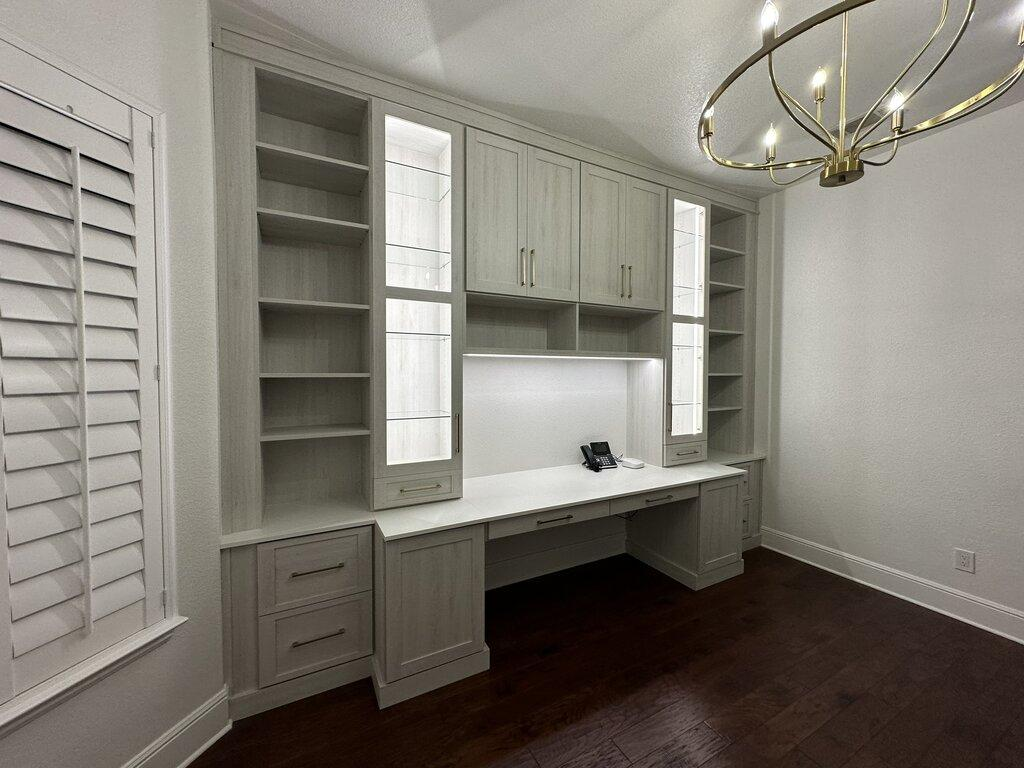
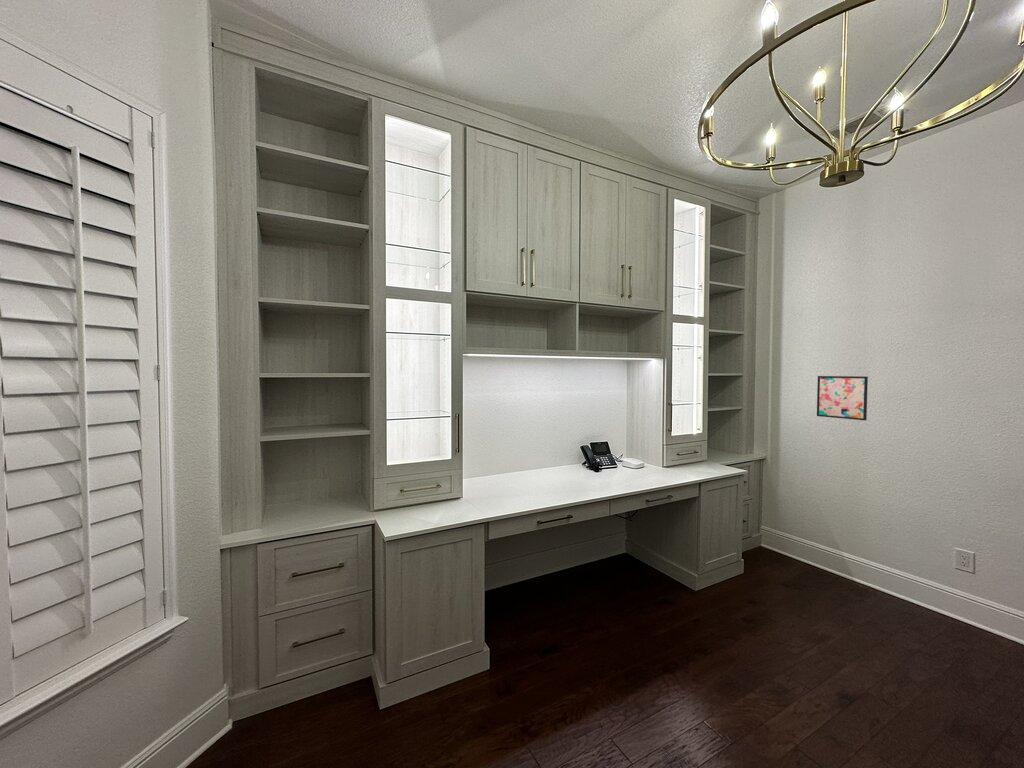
+ wall art (841, 397)
